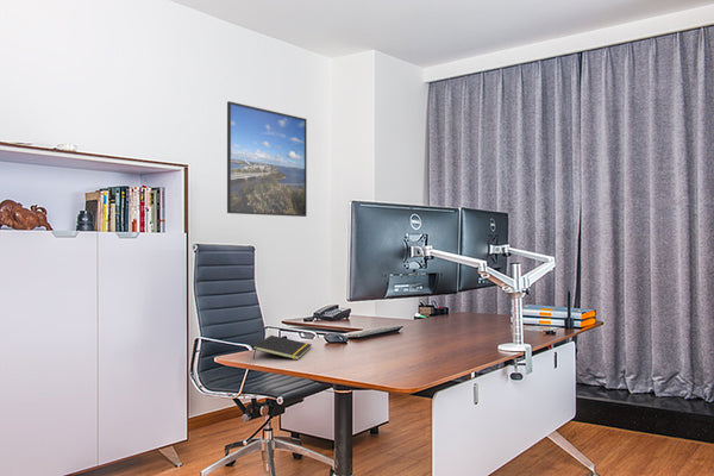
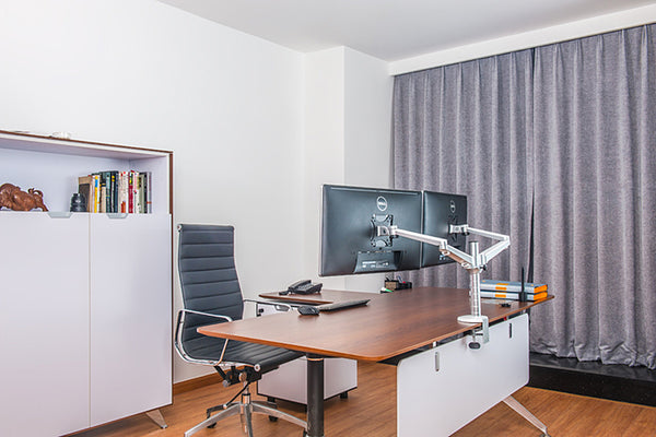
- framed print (269, 162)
- notepad (283, 346)
